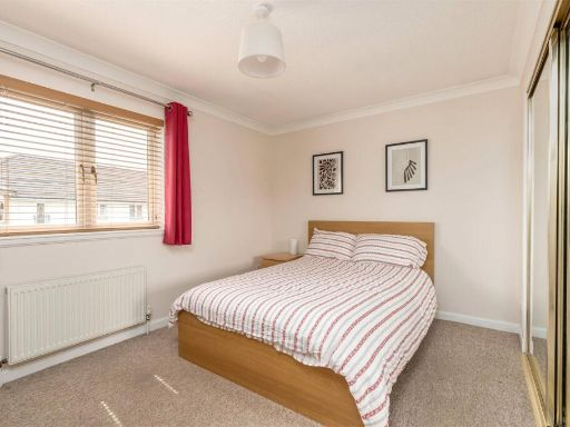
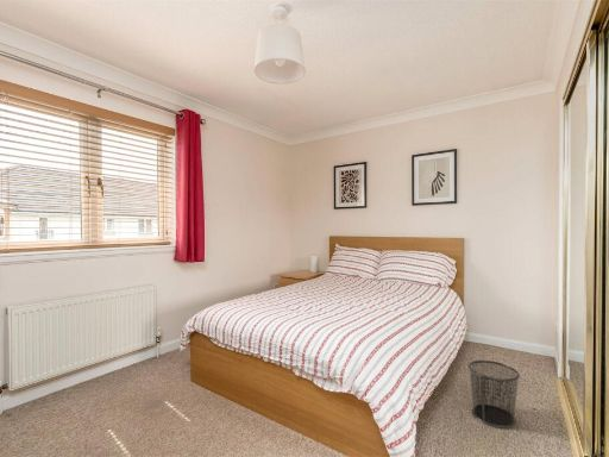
+ waste bin (492, 393)
